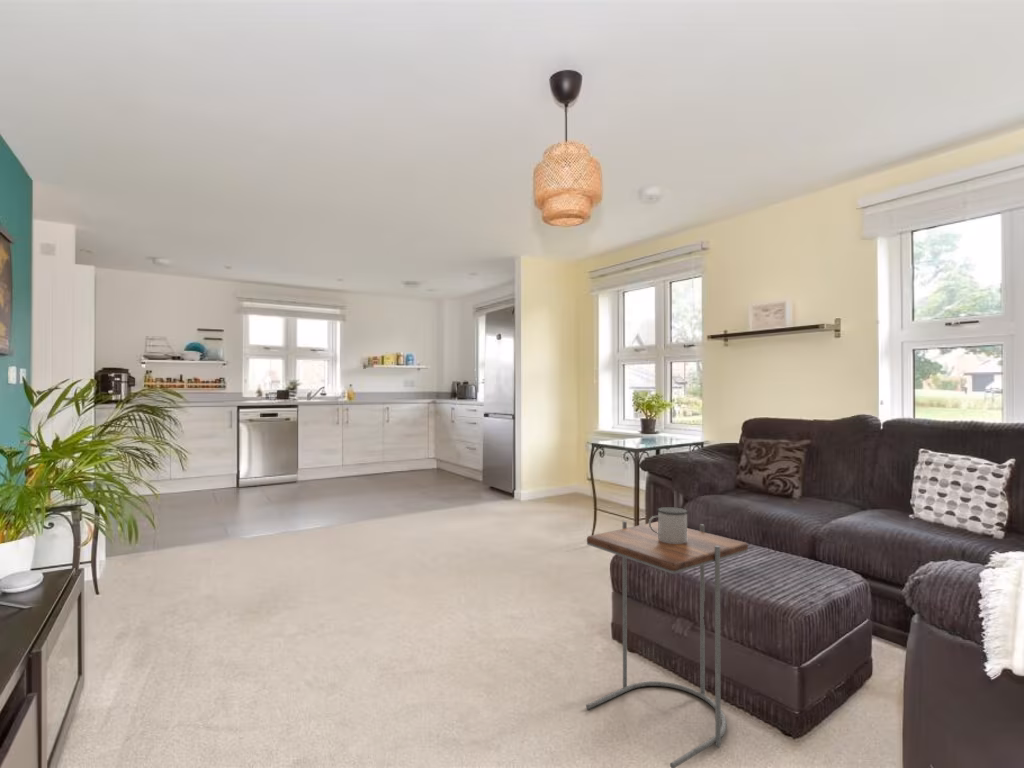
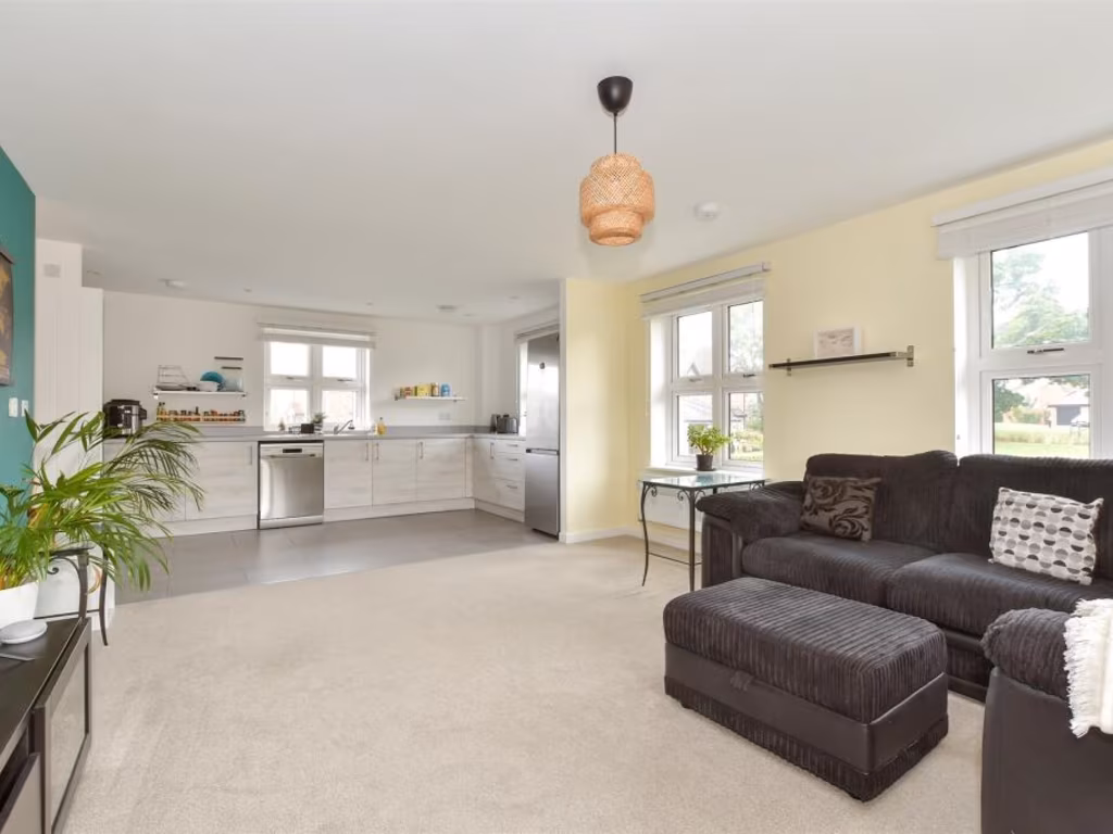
- side table (700, 623)
- mug (667, 524)
